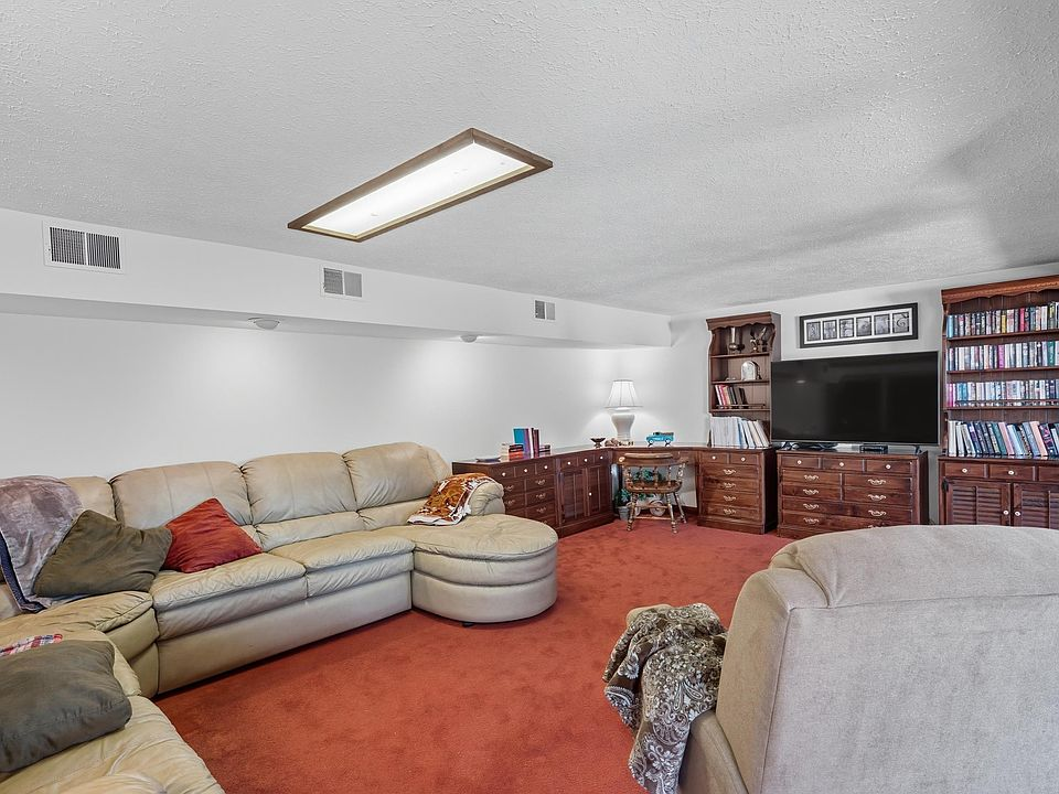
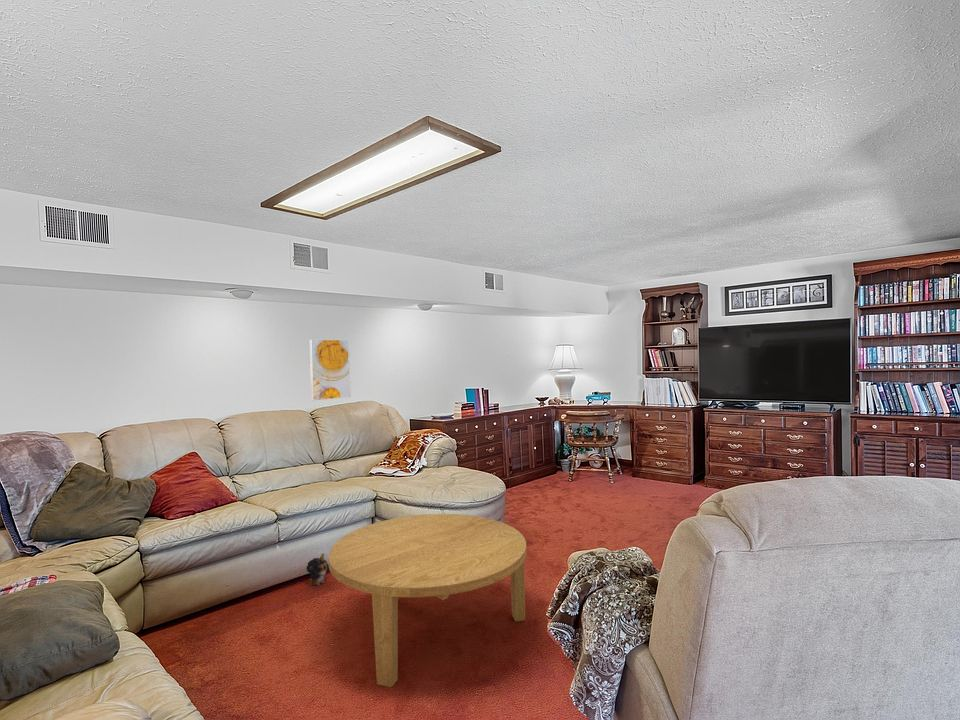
+ plush toy (319, 567)
+ coffee table (430, 586)
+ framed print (330, 369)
